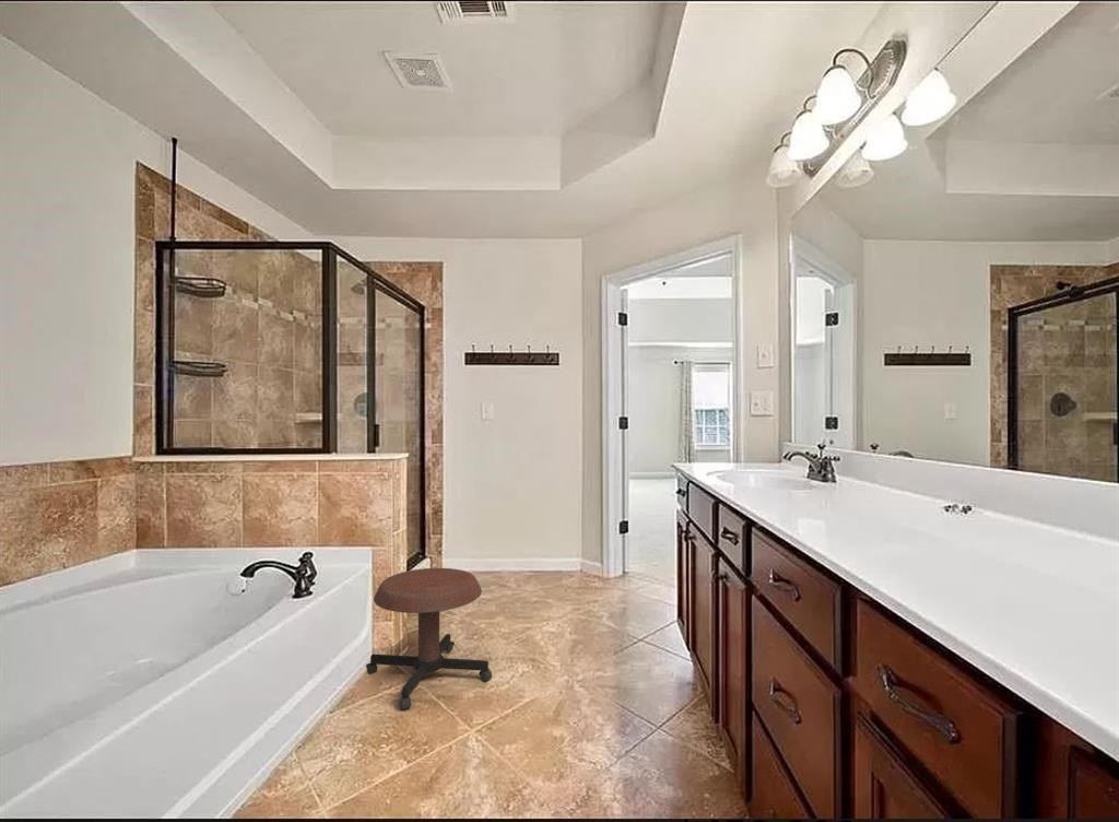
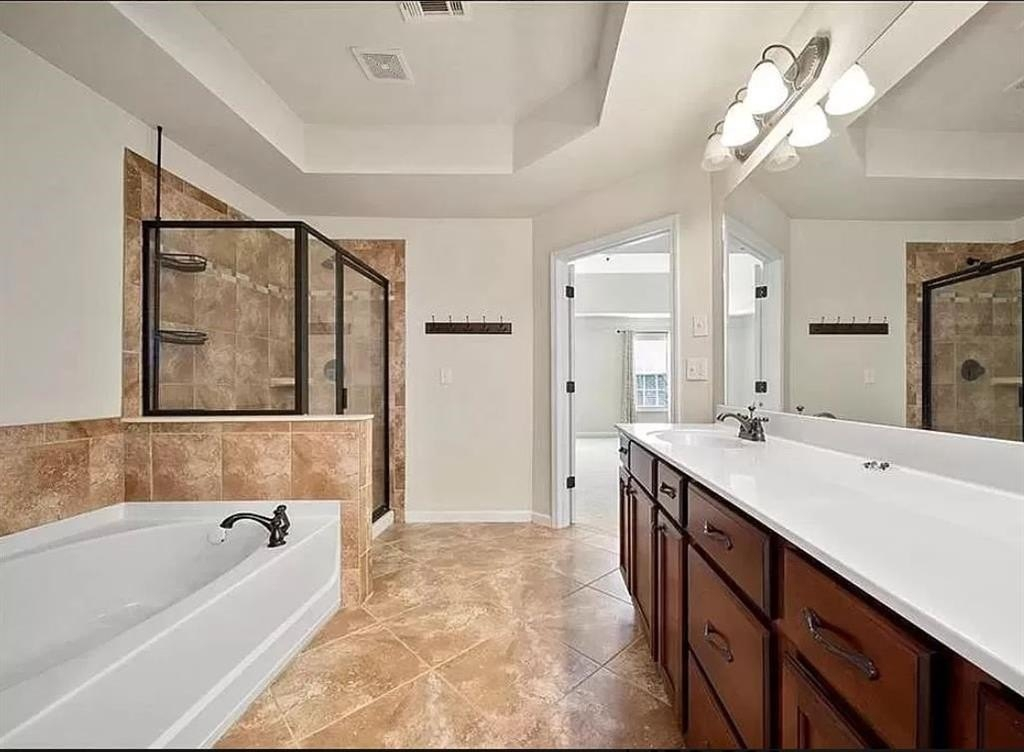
- stool (427, 629)
